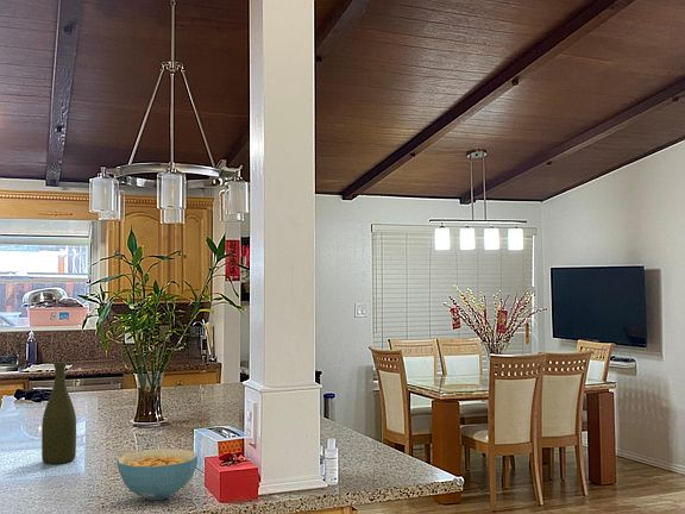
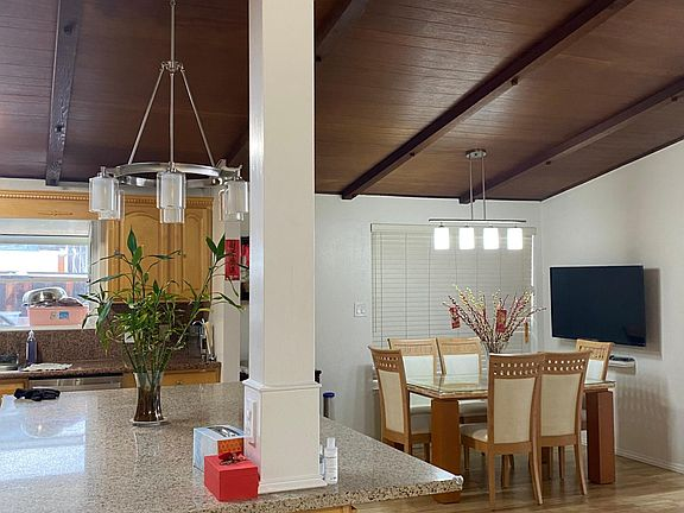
- bottle (59, 410)
- cereal bowl (157, 476)
